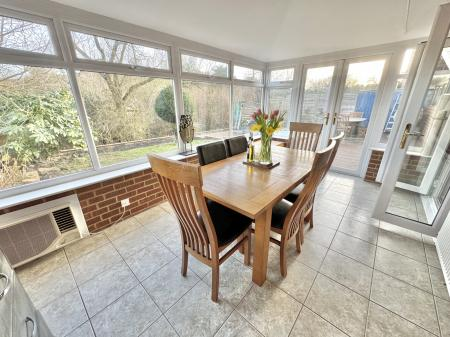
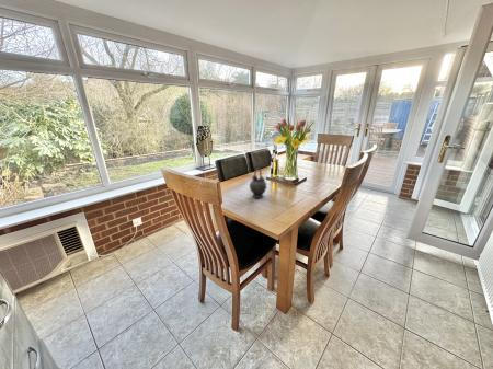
+ teapot (259, 182)
